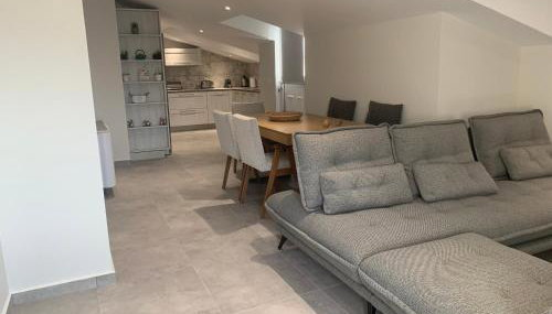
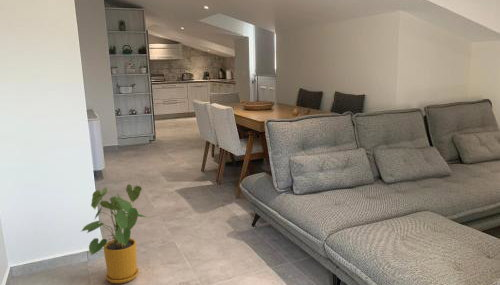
+ house plant (116, 235)
